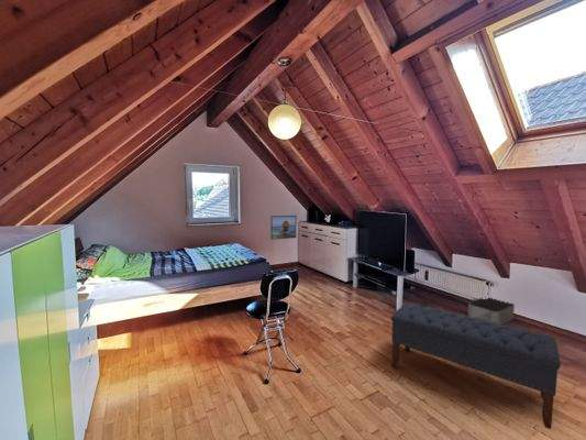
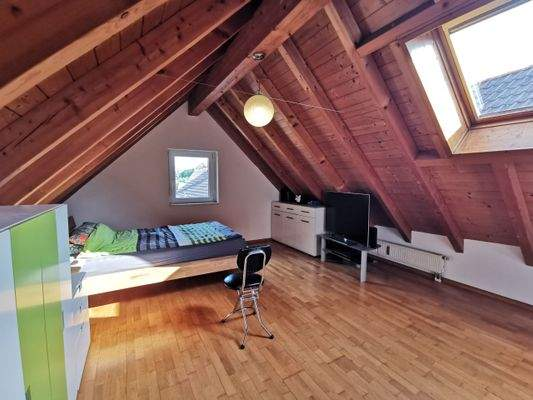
- storage bin (490, 310)
- bench (465, 351)
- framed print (284, 227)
